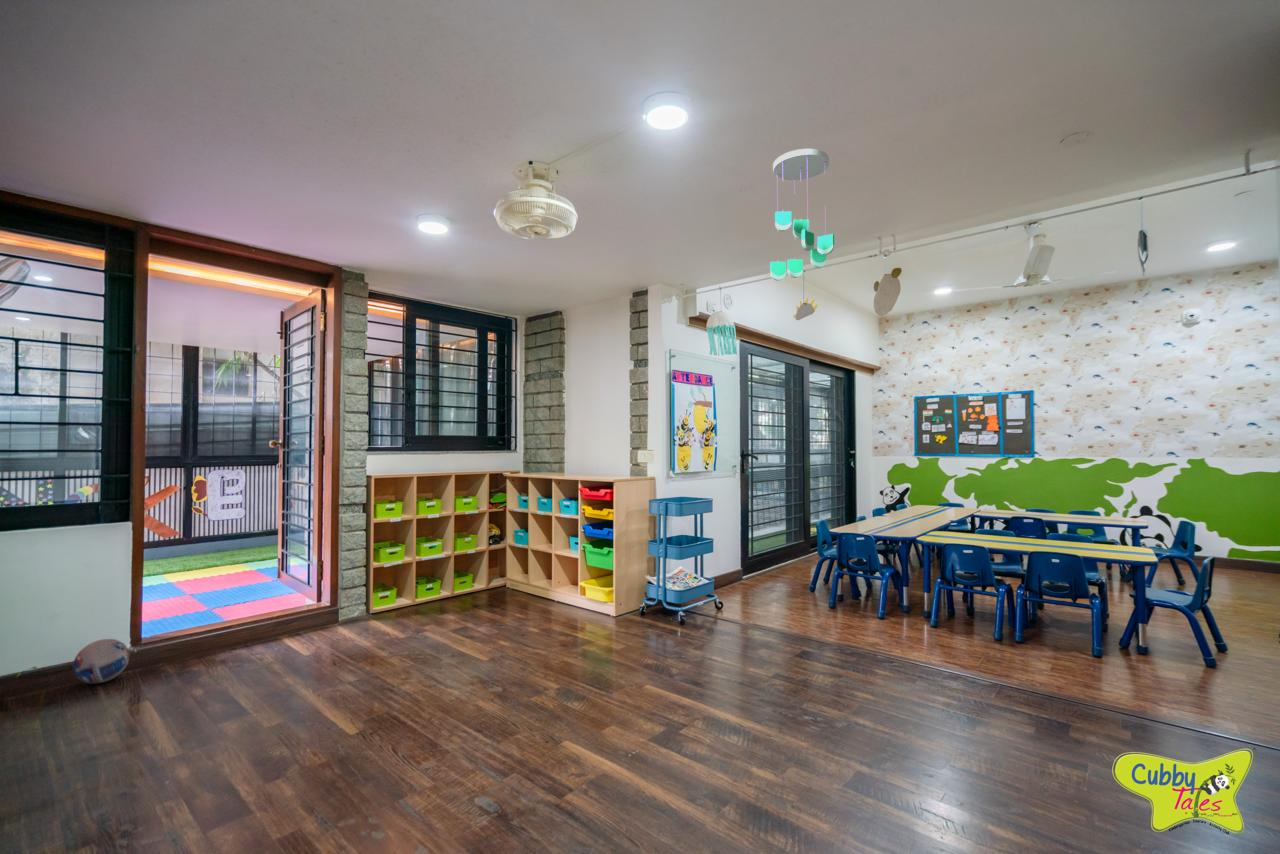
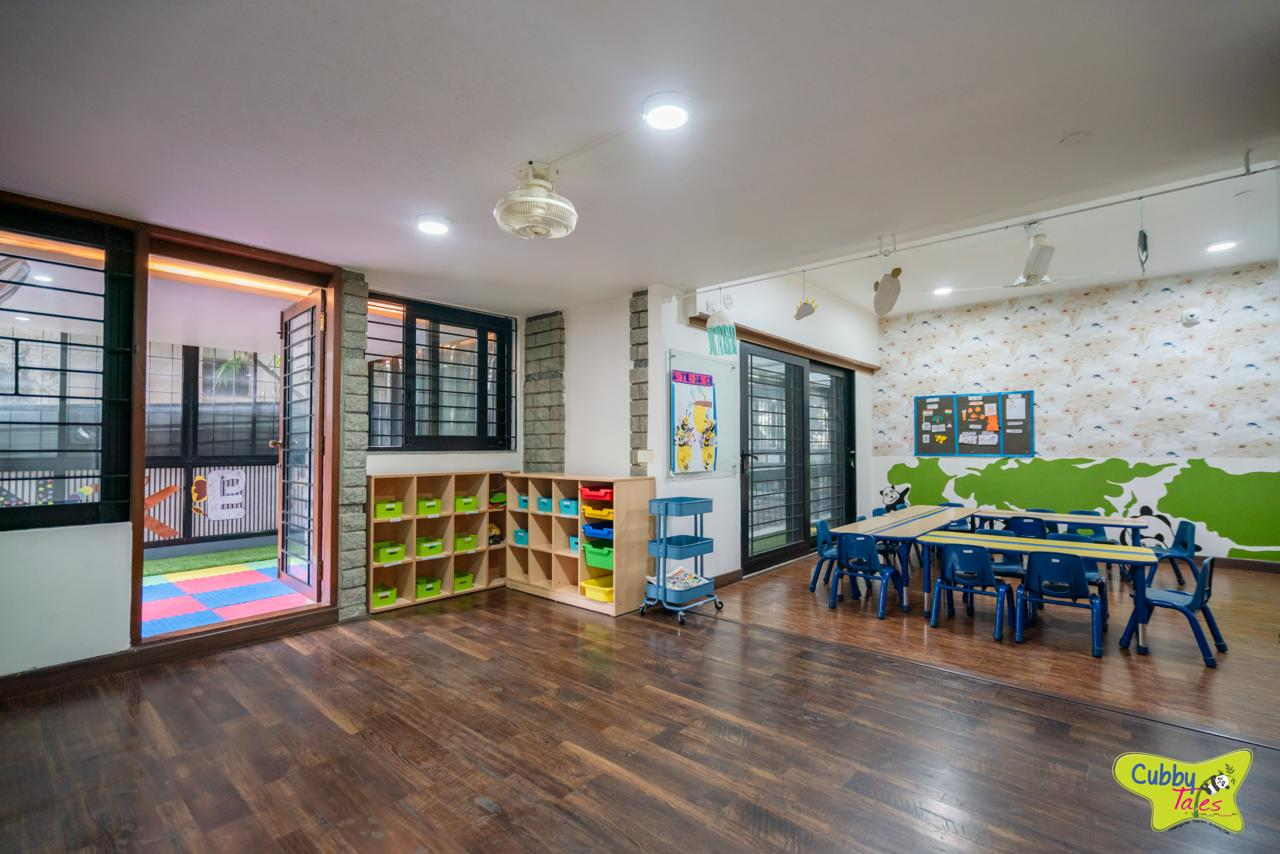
- ball (101, 660)
- ceiling mobile (801, 220)
